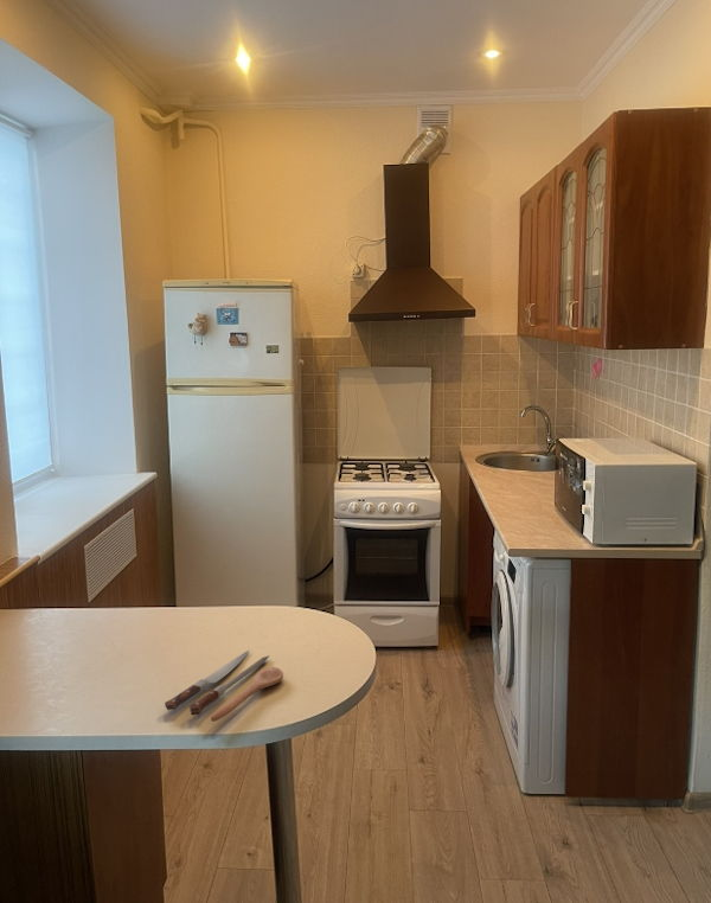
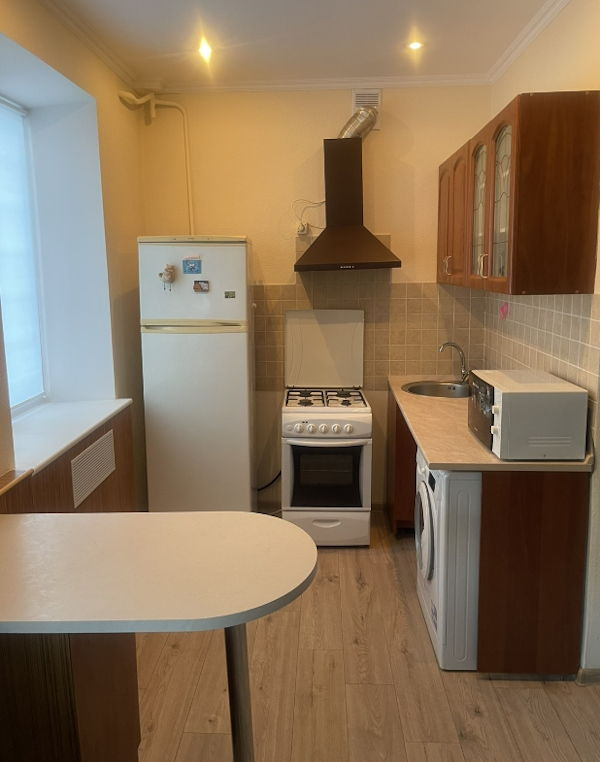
- spoon (236, 681)
